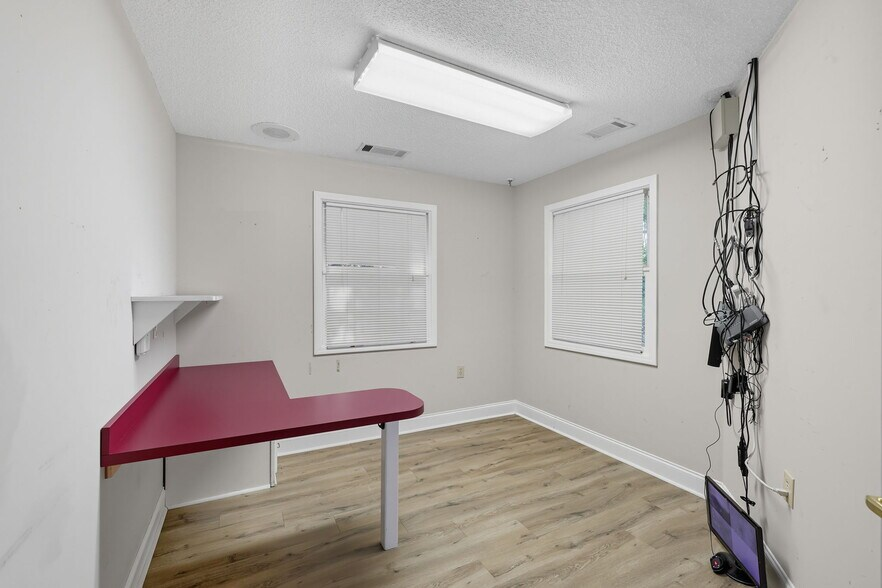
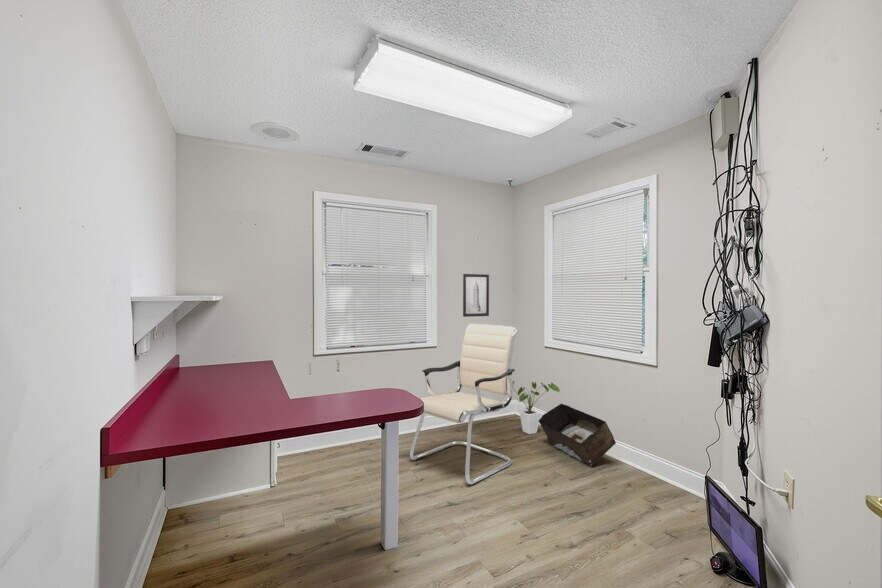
+ house plant (532, 406)
+ storage bin (575, 432)
+ office chair (464, 394)
+ wall art (476, 295)
